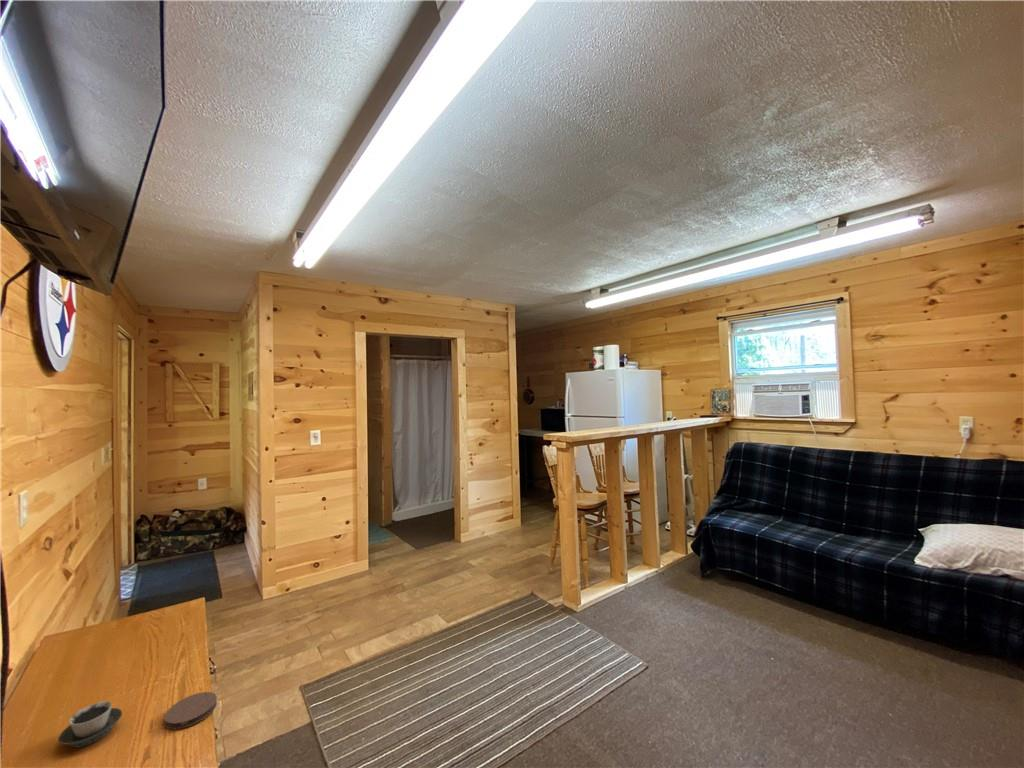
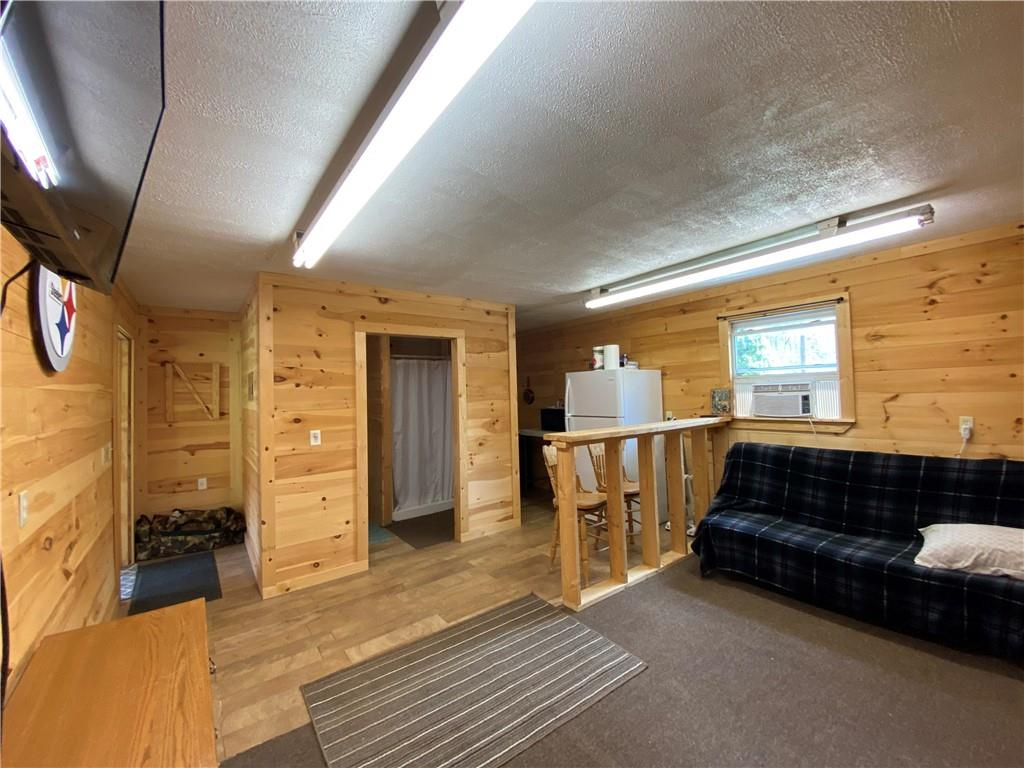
- cup (91, 723)
- coaster (191, 709)
